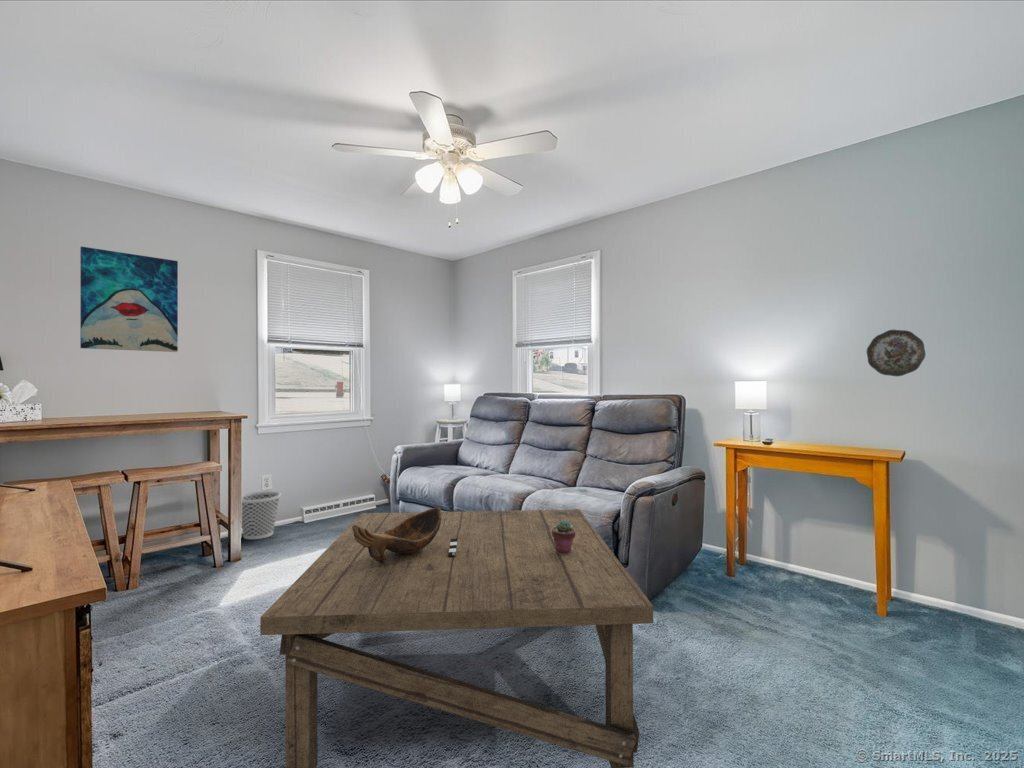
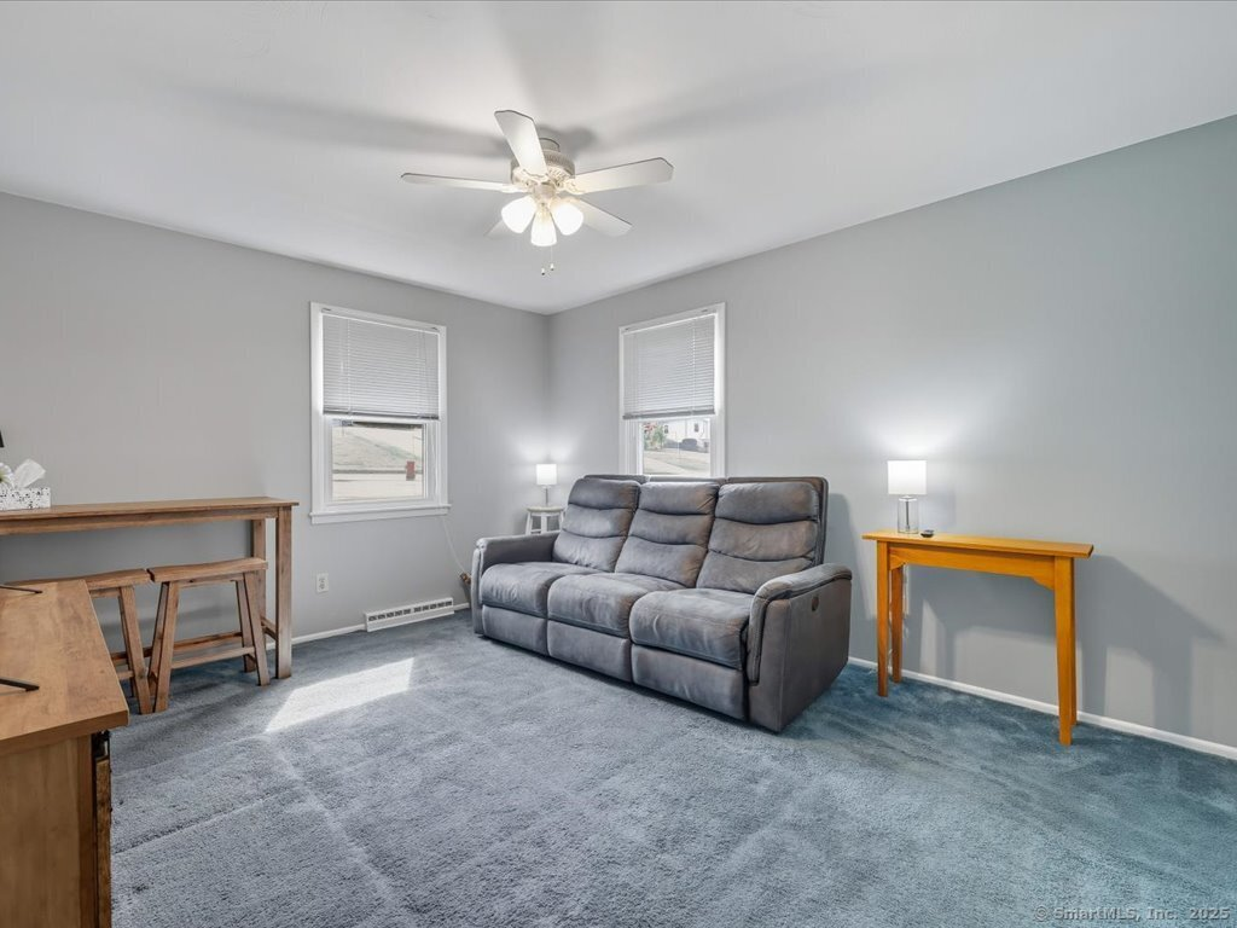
- decorative bowl (410, 532)
- wastebasket (258, 515)
- potted succulent (563, 535)
- decorative plate (895, 353)
- coffee table (468, 610)
- wall art (131, 302)
